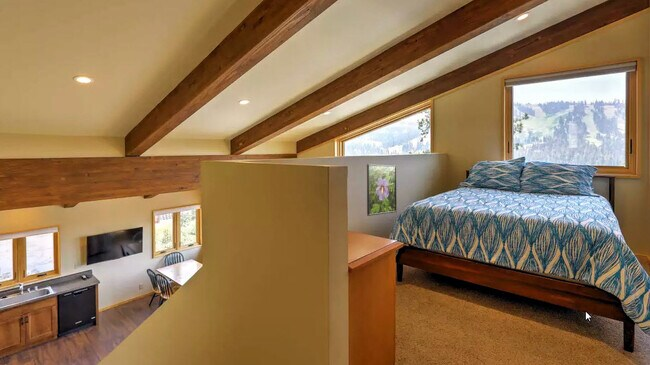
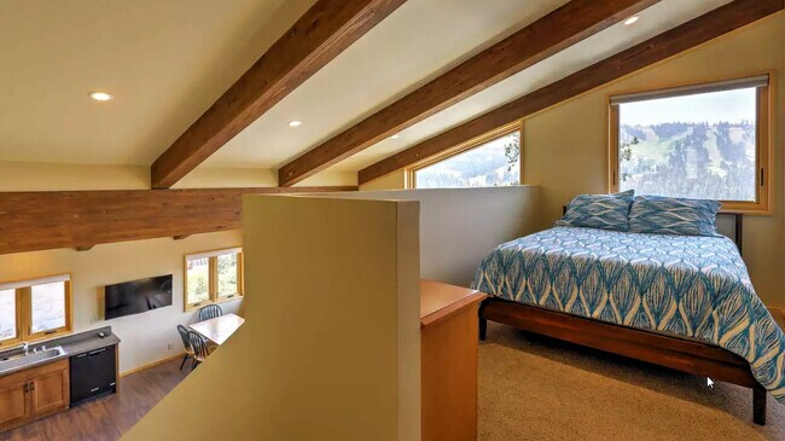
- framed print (382, 189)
